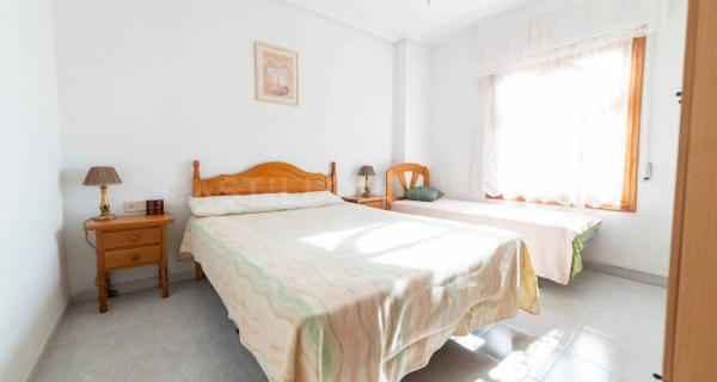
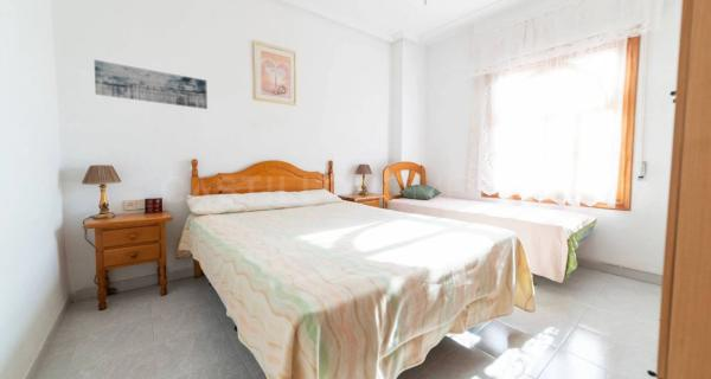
+ wall art (155, 86)
